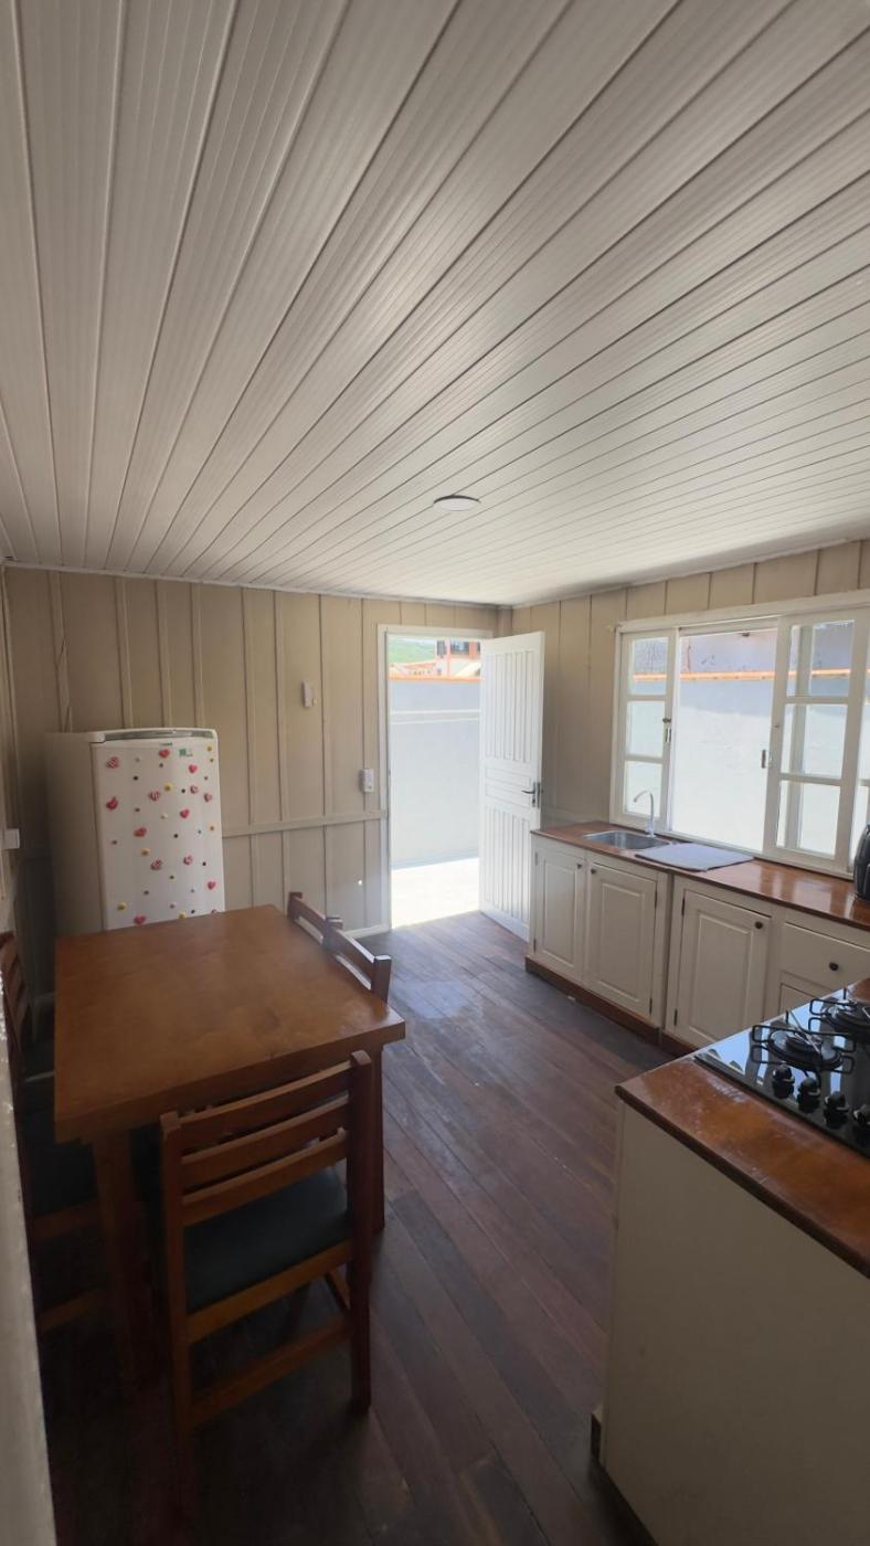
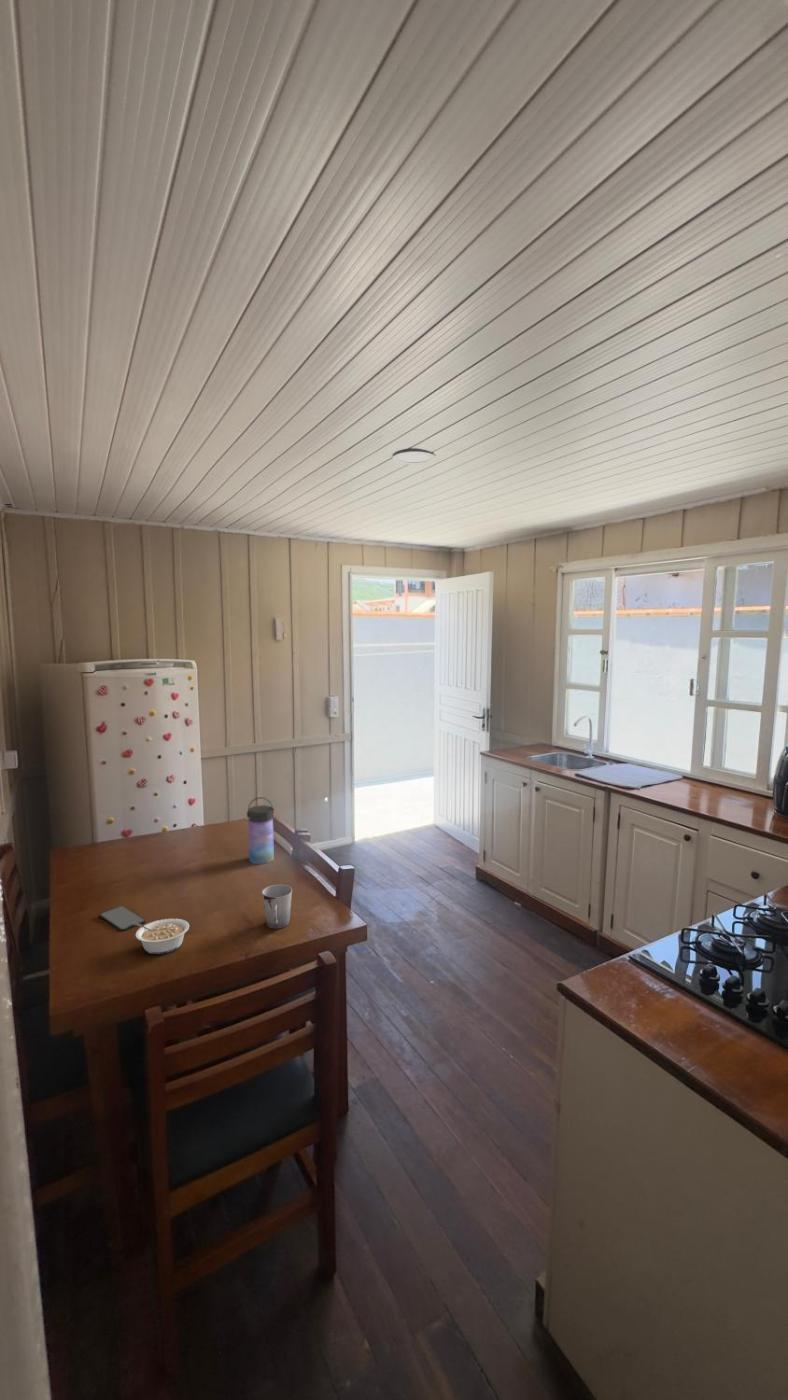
+ cup (277, 909)
+ smartphone (122, 918)
+ water bottle (260, 828)
+ legume (160, 936)
